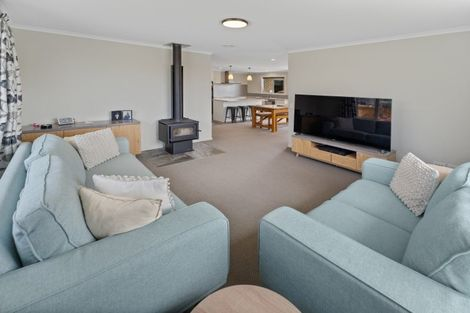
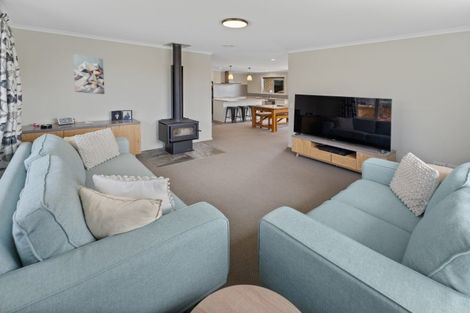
+ wall art (89, 75)
